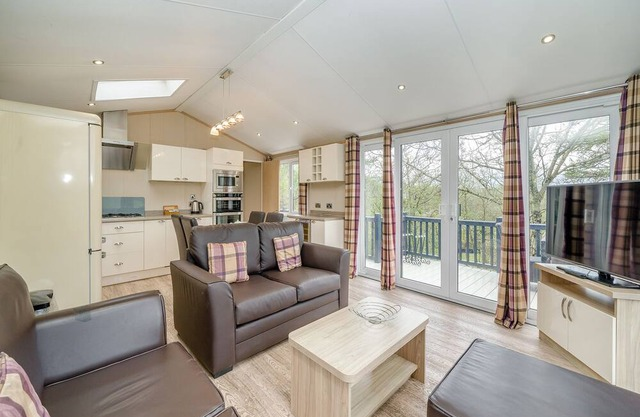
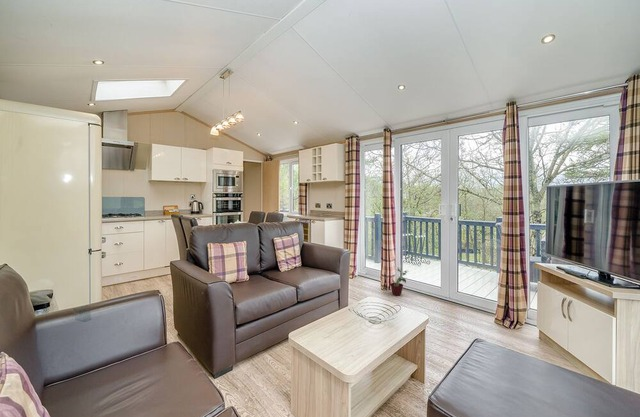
+ potted plant (399, 280)
